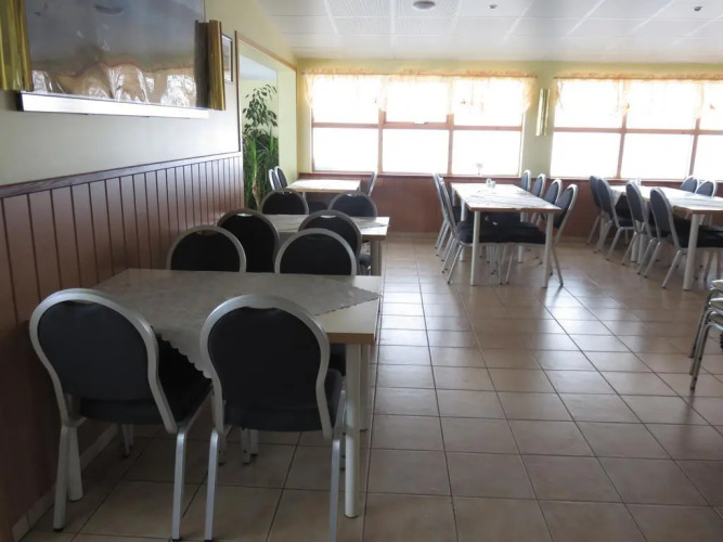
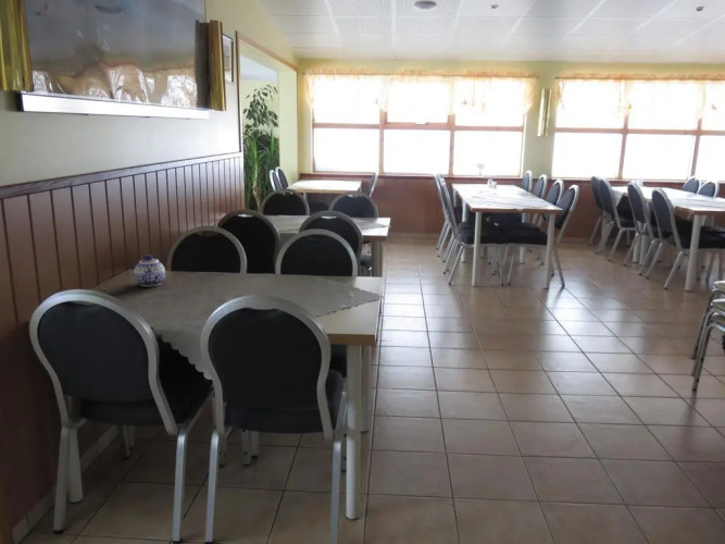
+ teapot (149, 269)
